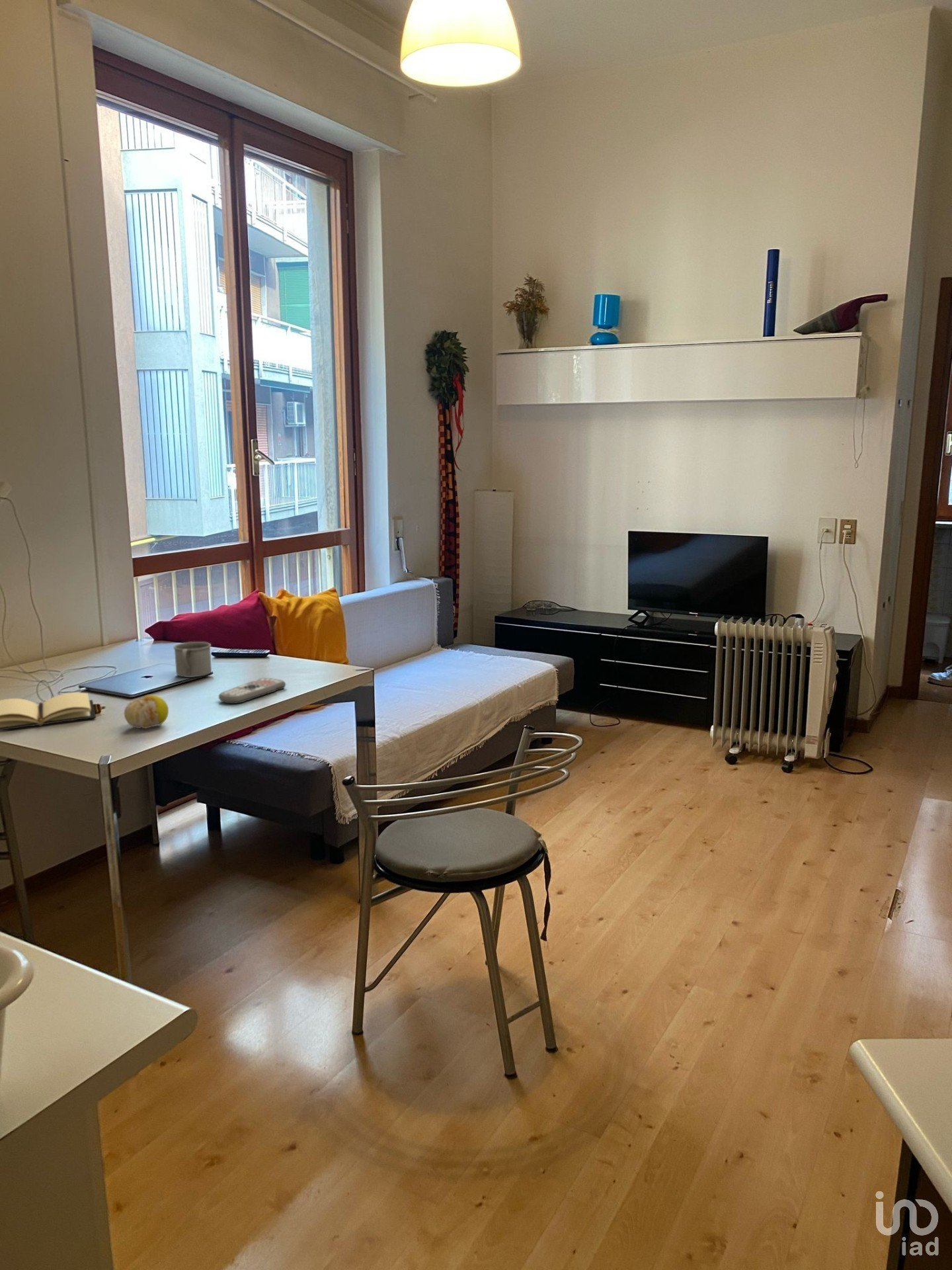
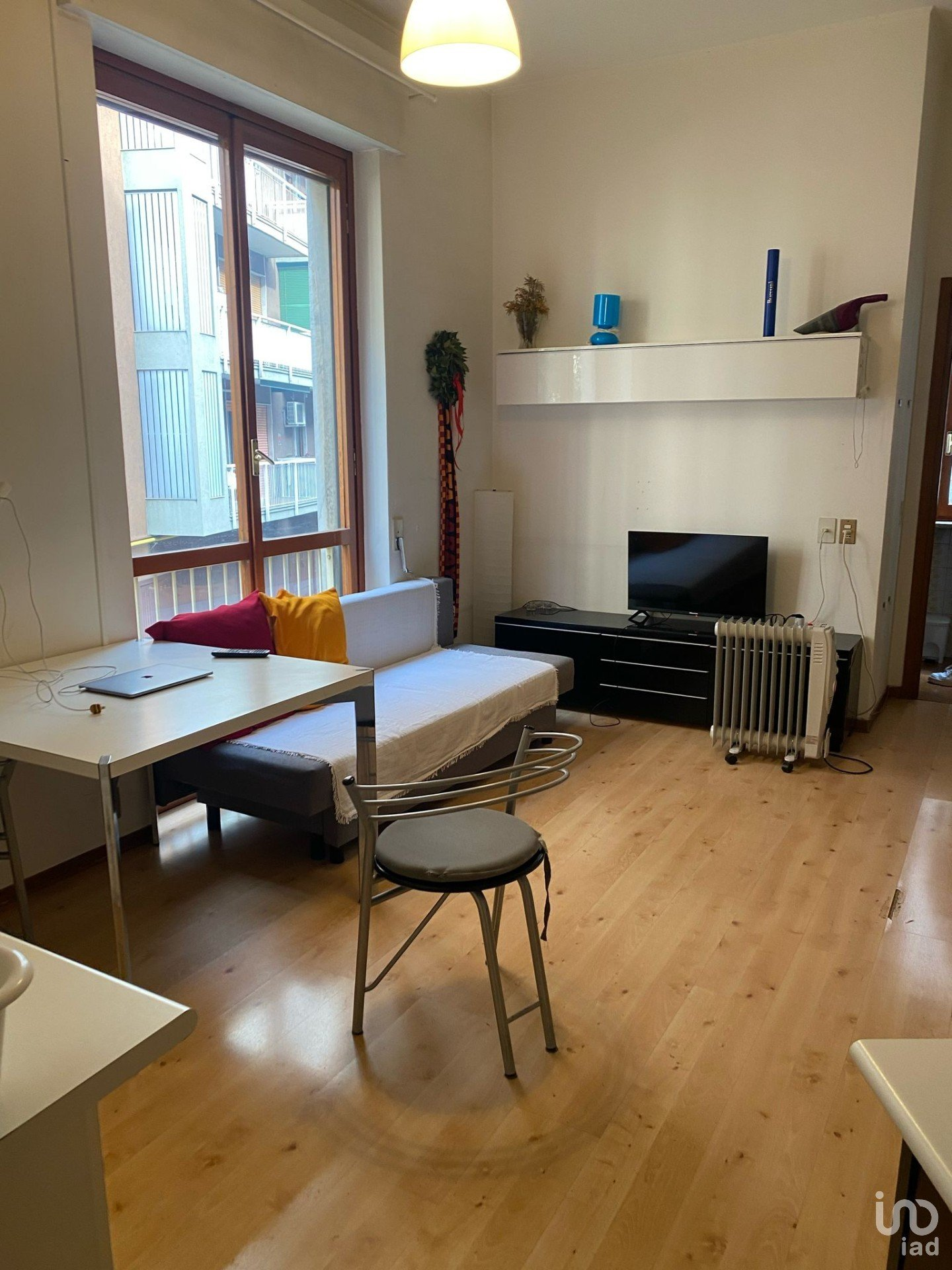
- book (40, 710)
- mug (192, 659)
- fruit (145, 711)
- remote control (251, 690)
